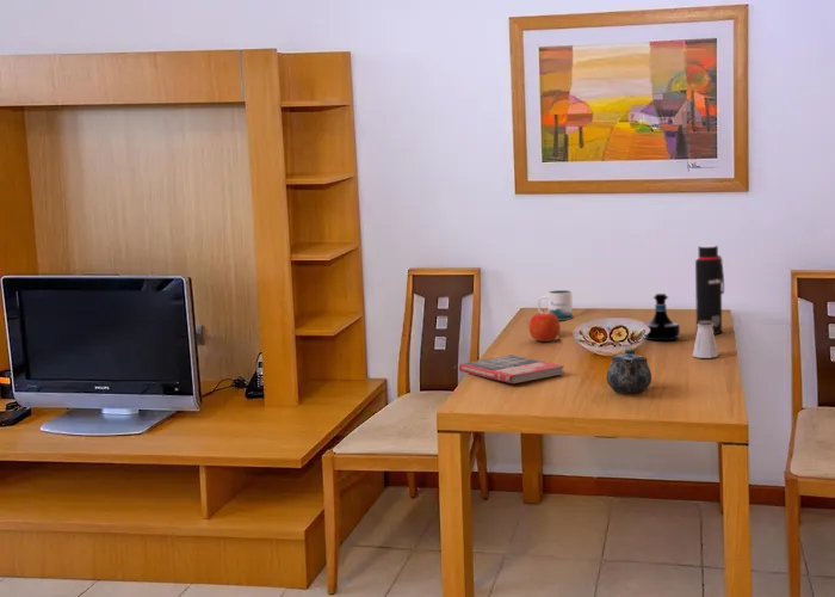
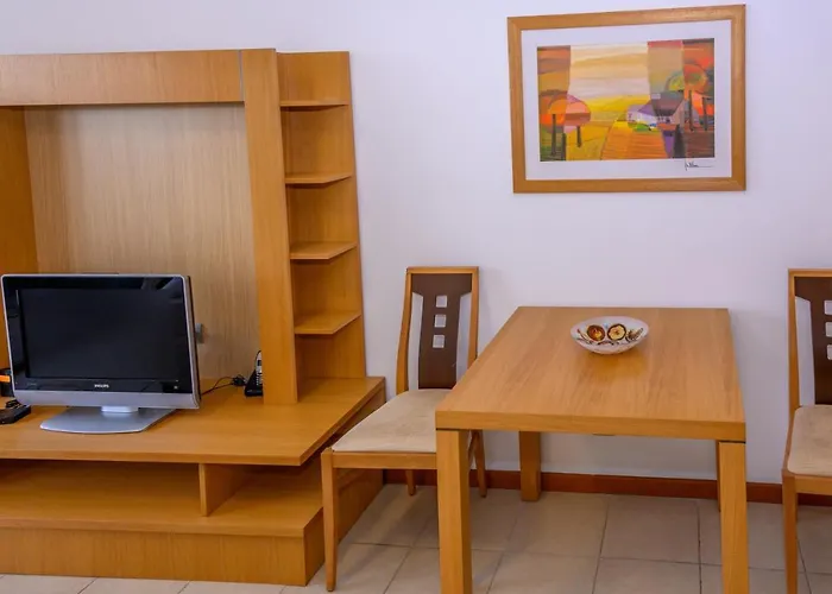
- apple (544, 325)
- mug (555, 304)
- chinaware (630, 369)
- saltshaker (705, 338)
- book (511, 368)
- tequila bottle (661, 315)
- water bottle (710, 289)
